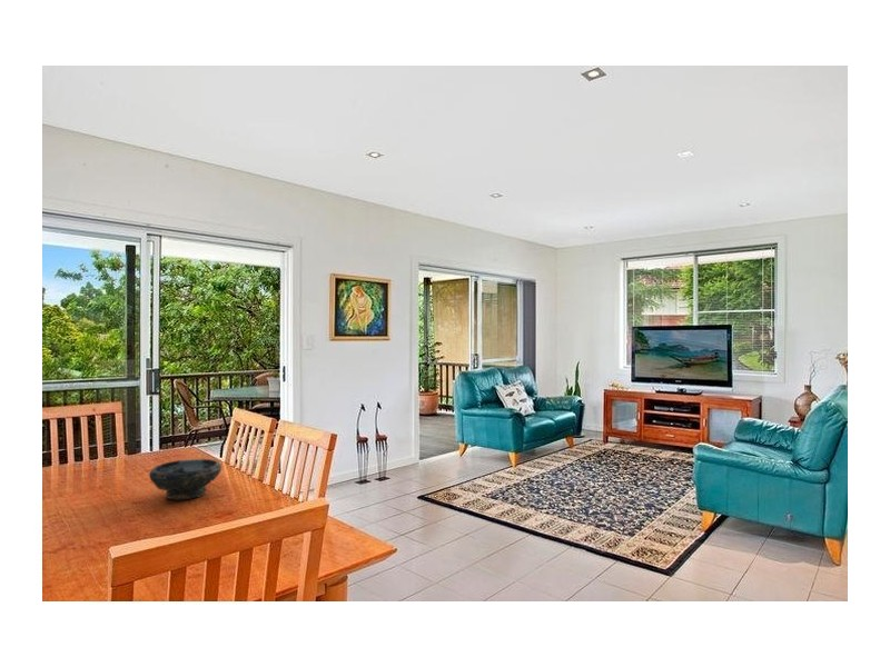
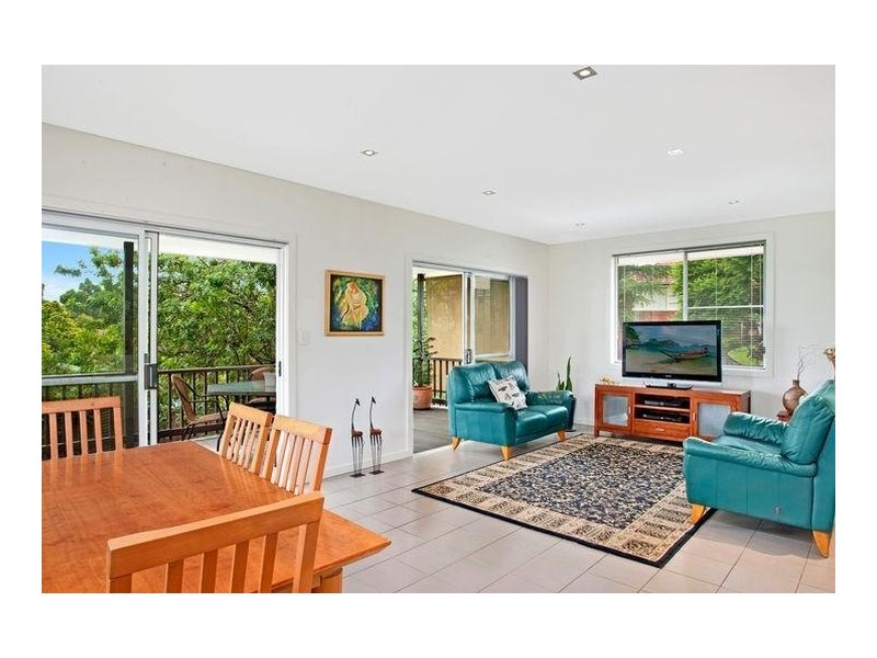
- bowl (186, 479)
